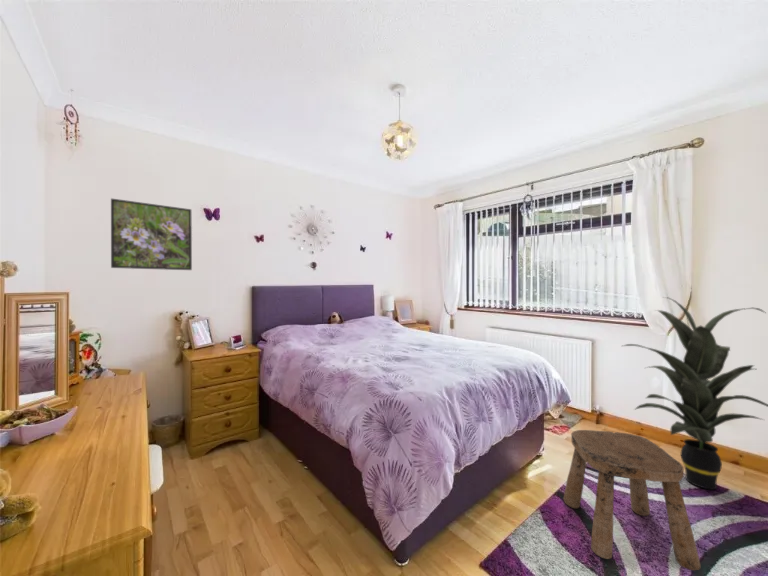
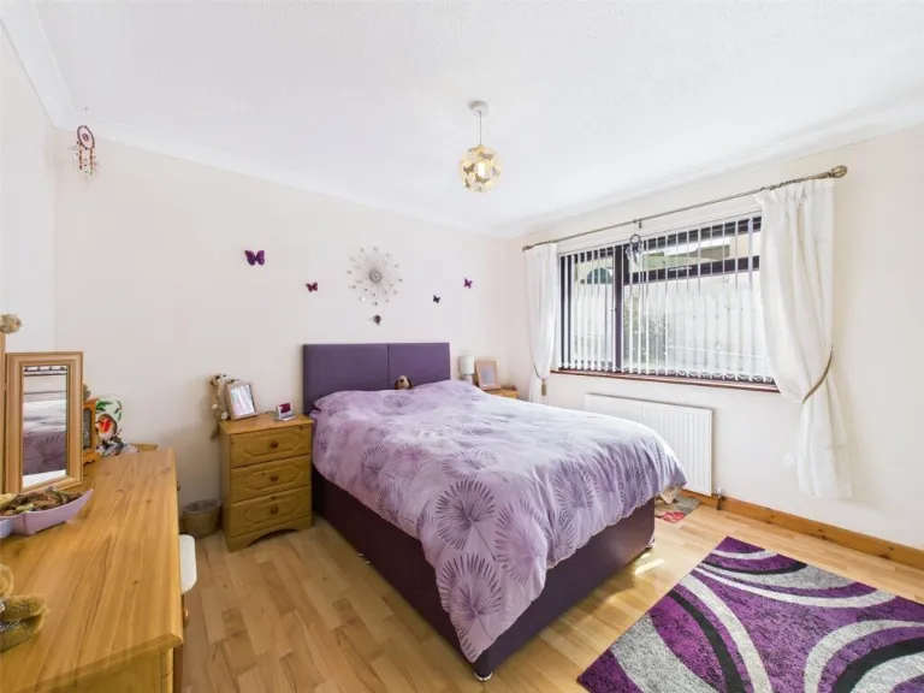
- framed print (153, 236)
- stool (613, 489)
- indoor plant (690, 387)
